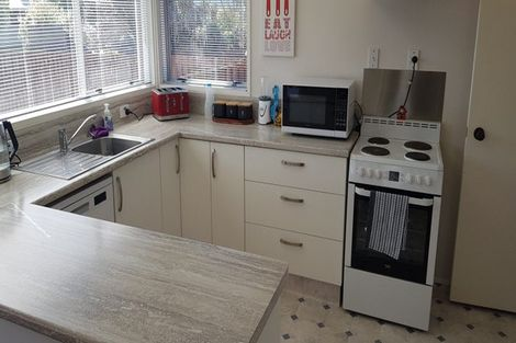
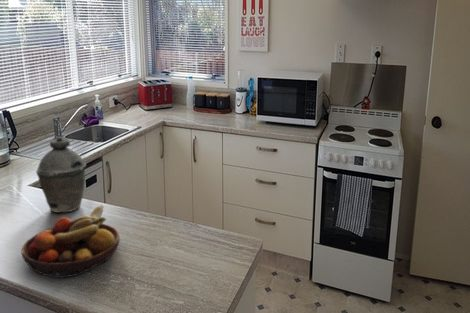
+ kettle (62, 173)
+ fruit bowl (71, 237)
